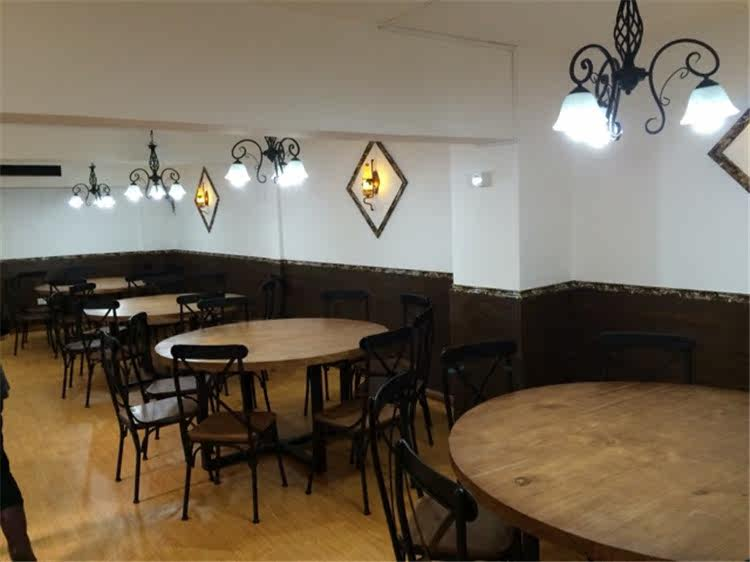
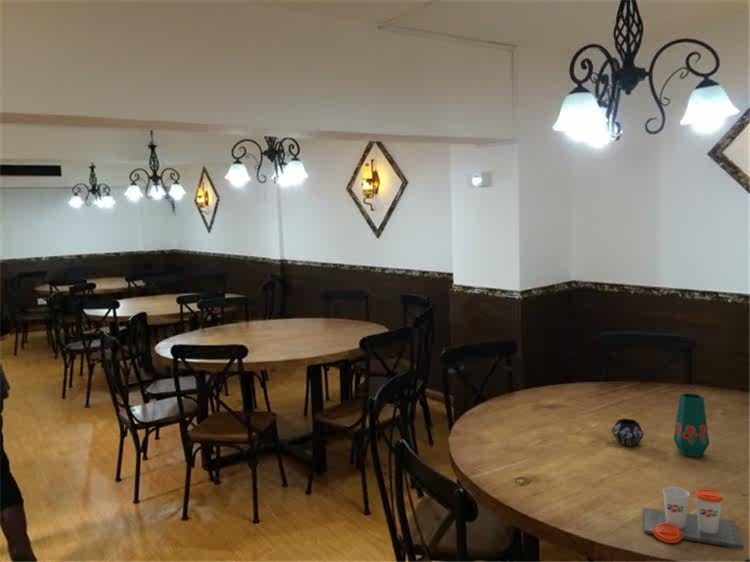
+ vase (675, 425)
+ cup (690, 514)
